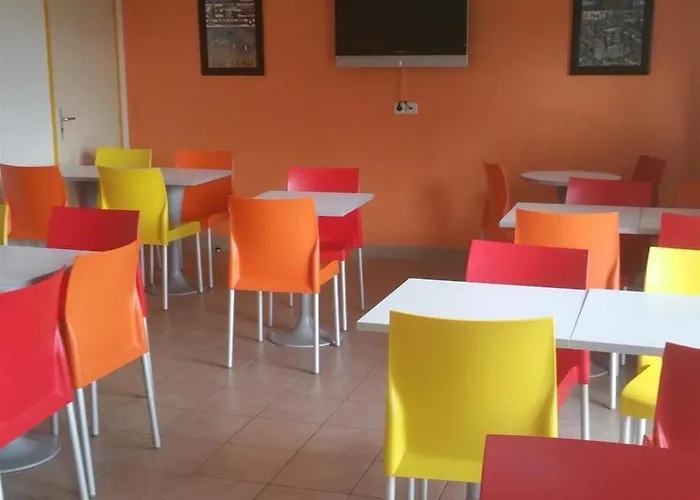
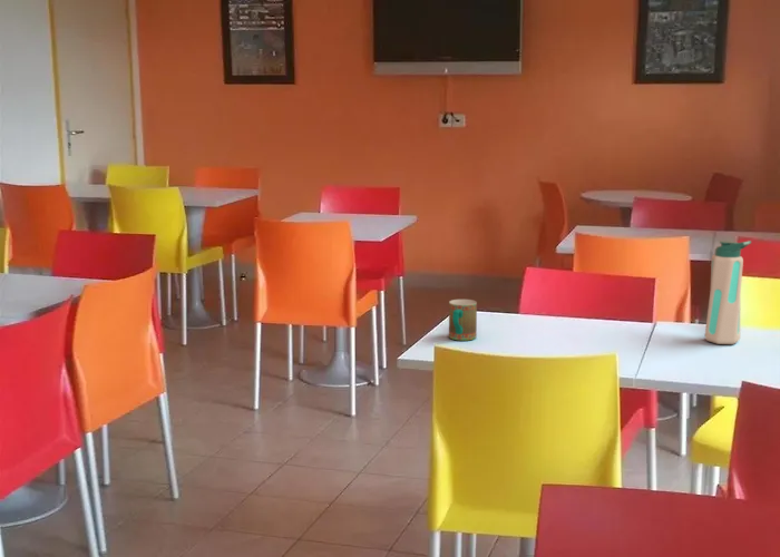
+ water bottle (728, 291)
+ mug (460, 321)
